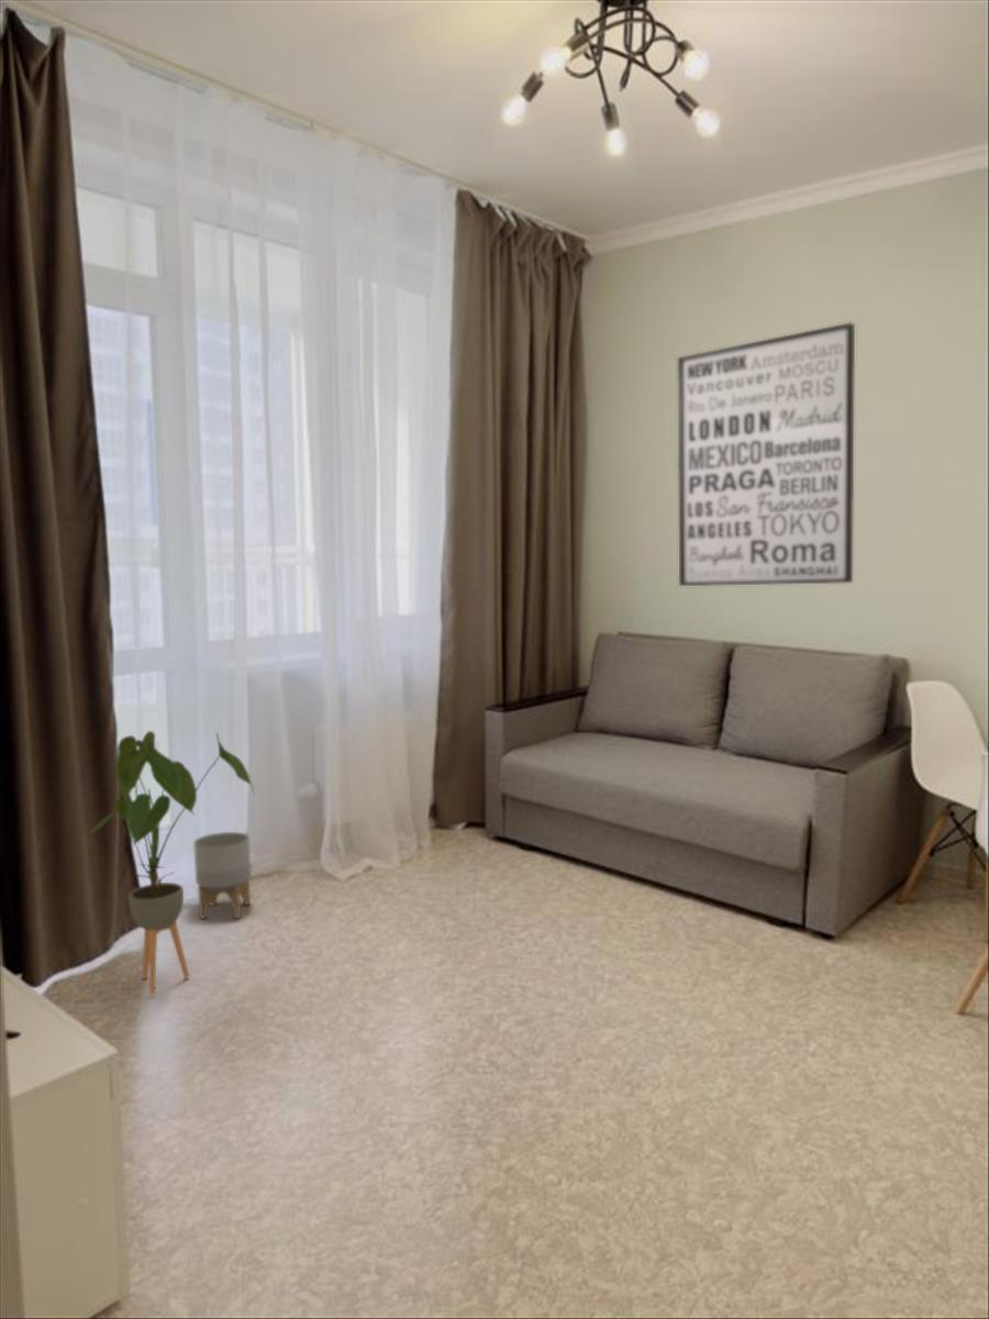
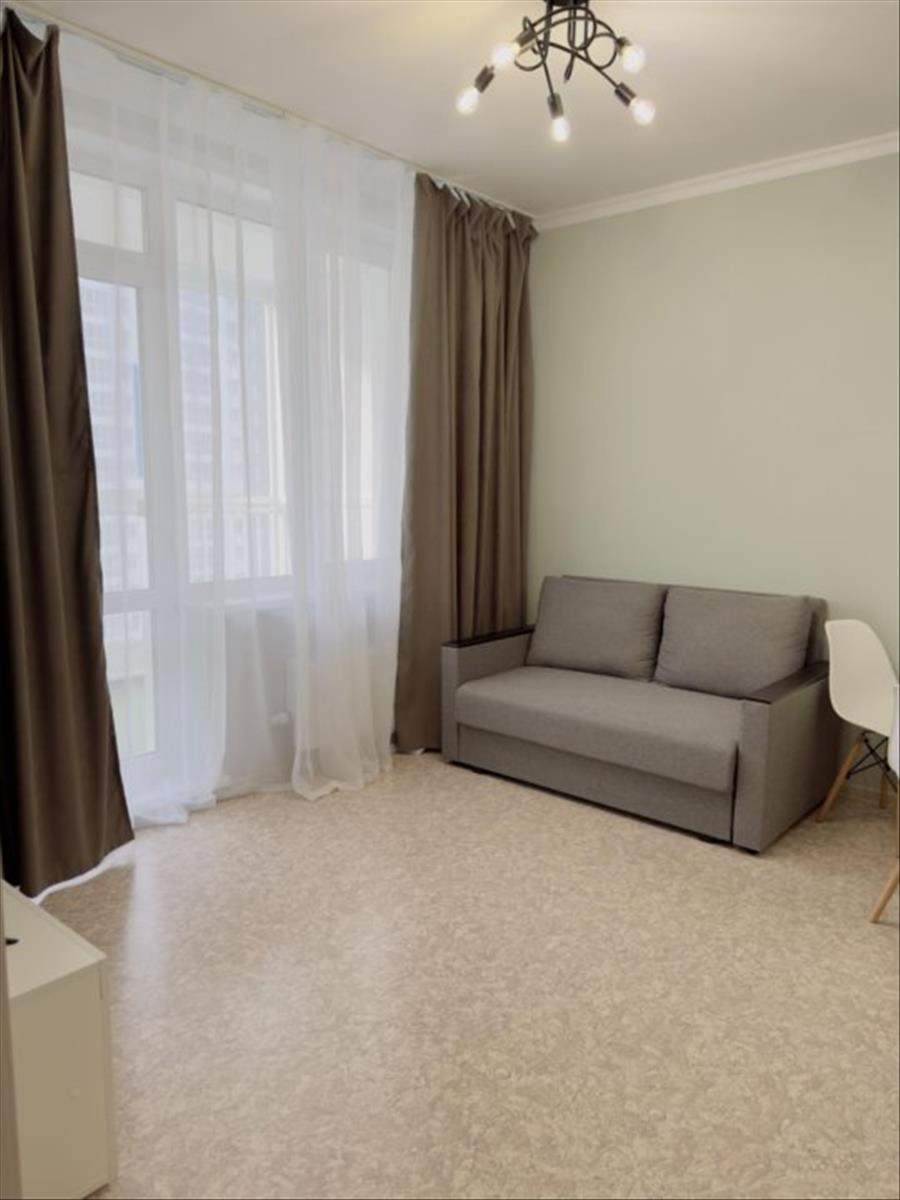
- house plant (159, 855)
- planter (223, 875)
- wall art (760, 464)
